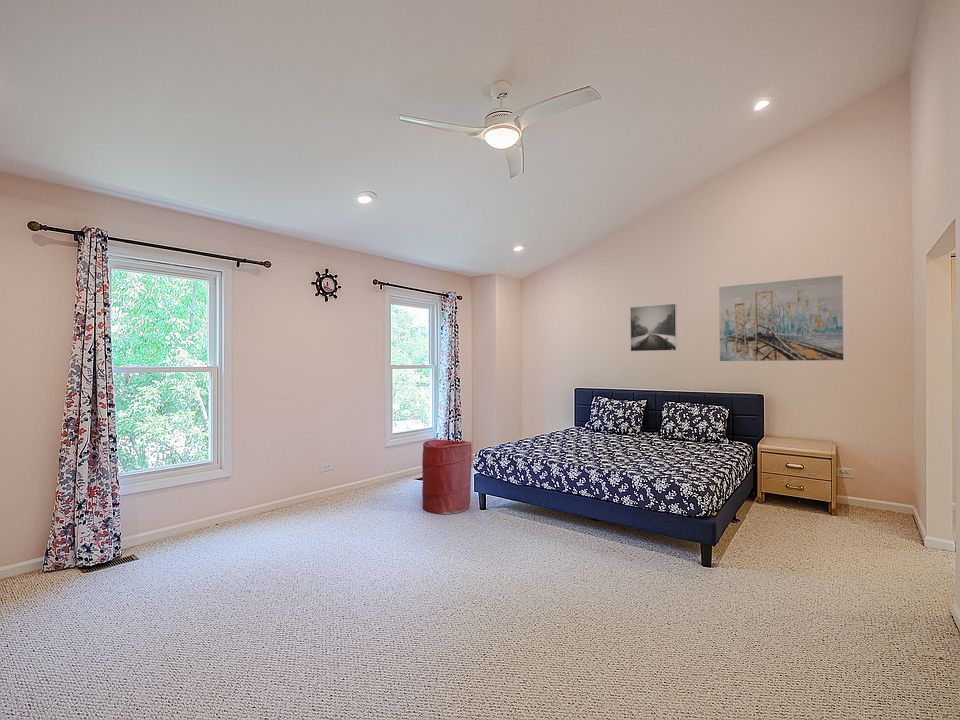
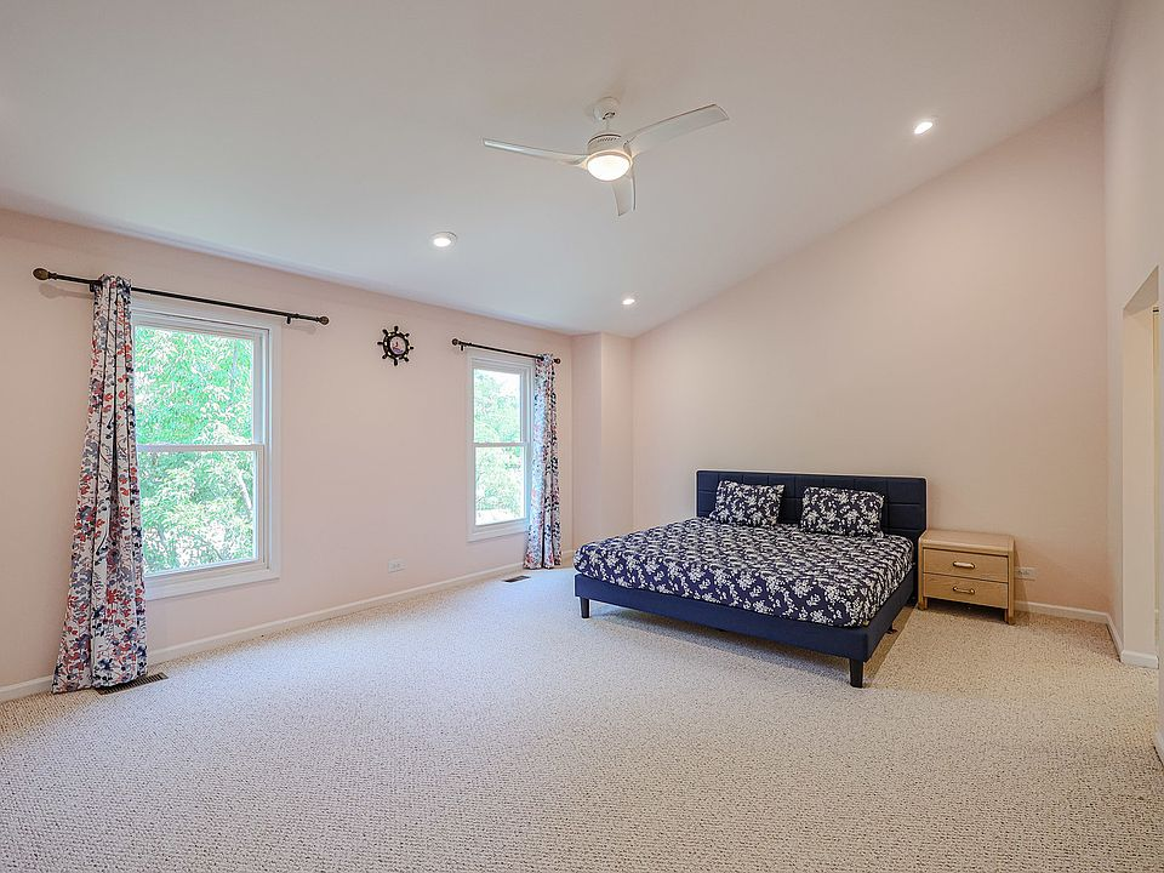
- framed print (652, 328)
- wall art (777, 321)
- laundry hamper (447, 473)
